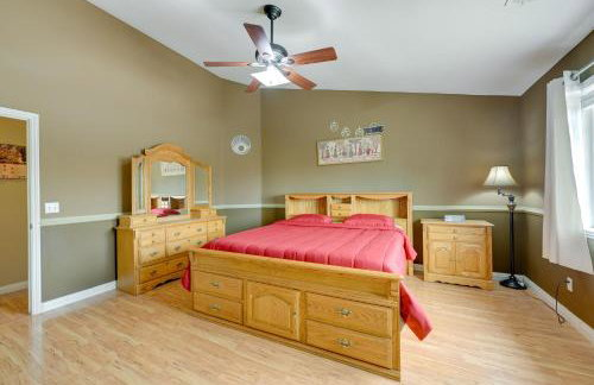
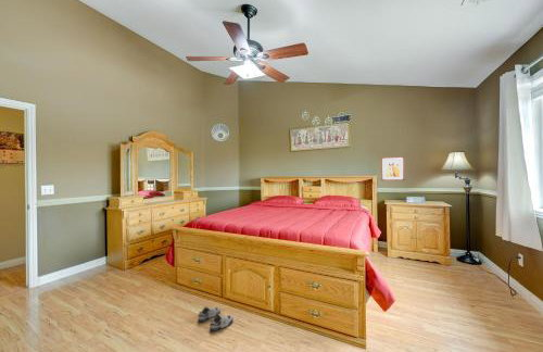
+ shoe (215, 314)
+ wall art (392, 168)
